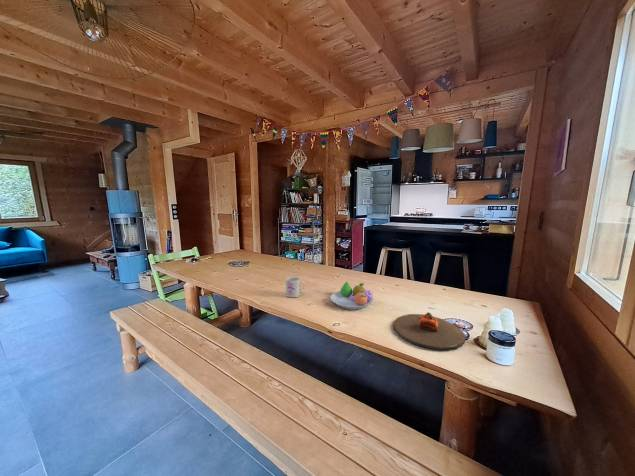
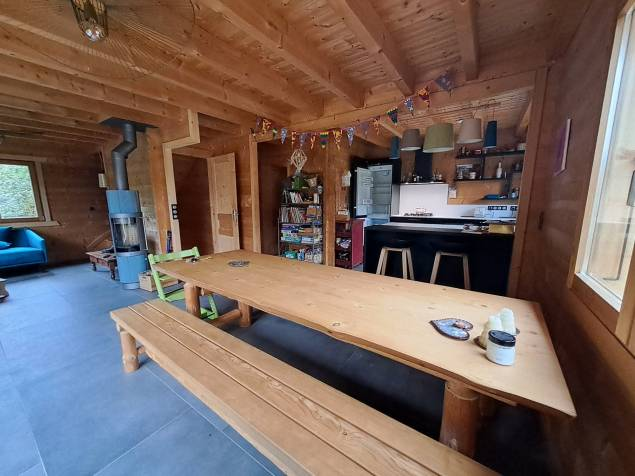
- fruit bowl (351, 293)
- plate (428, 321)
- mug (295, 287)
